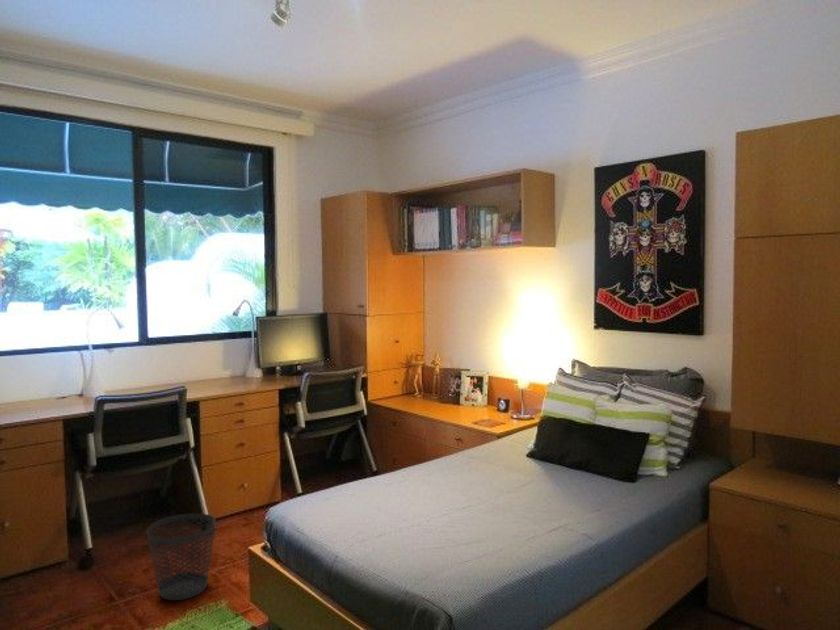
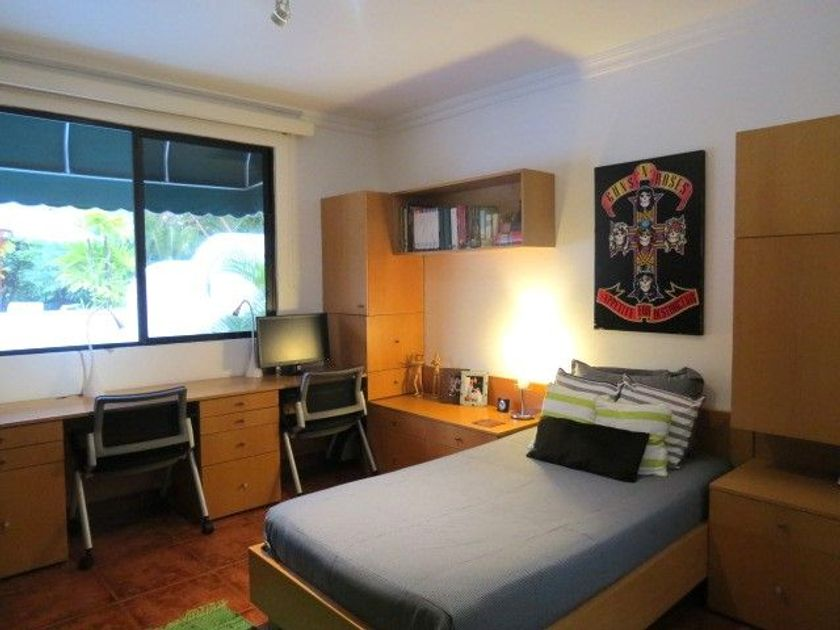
- wastebasket (182, 557)
